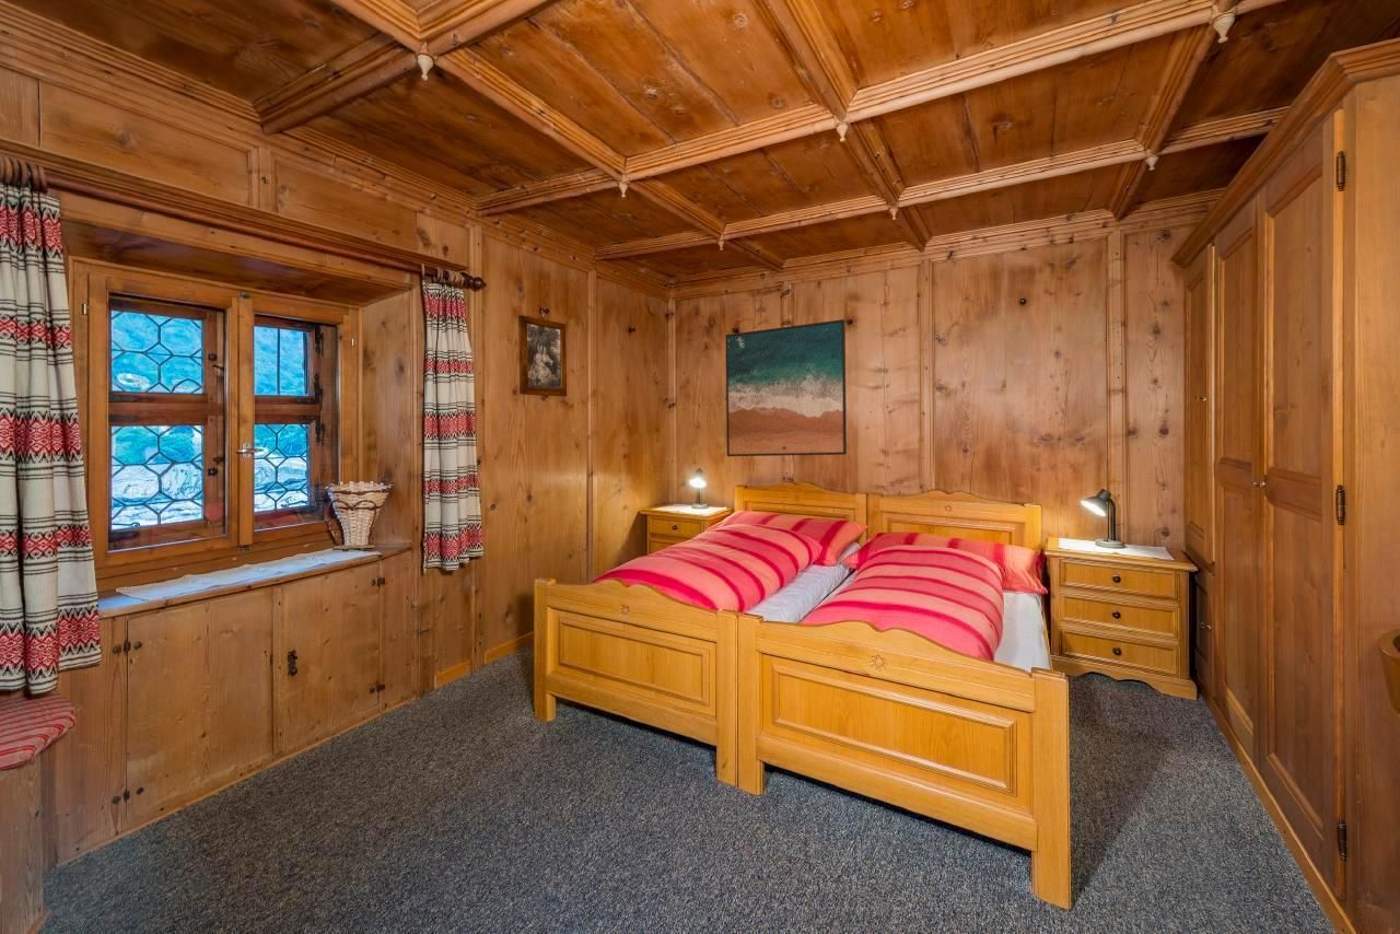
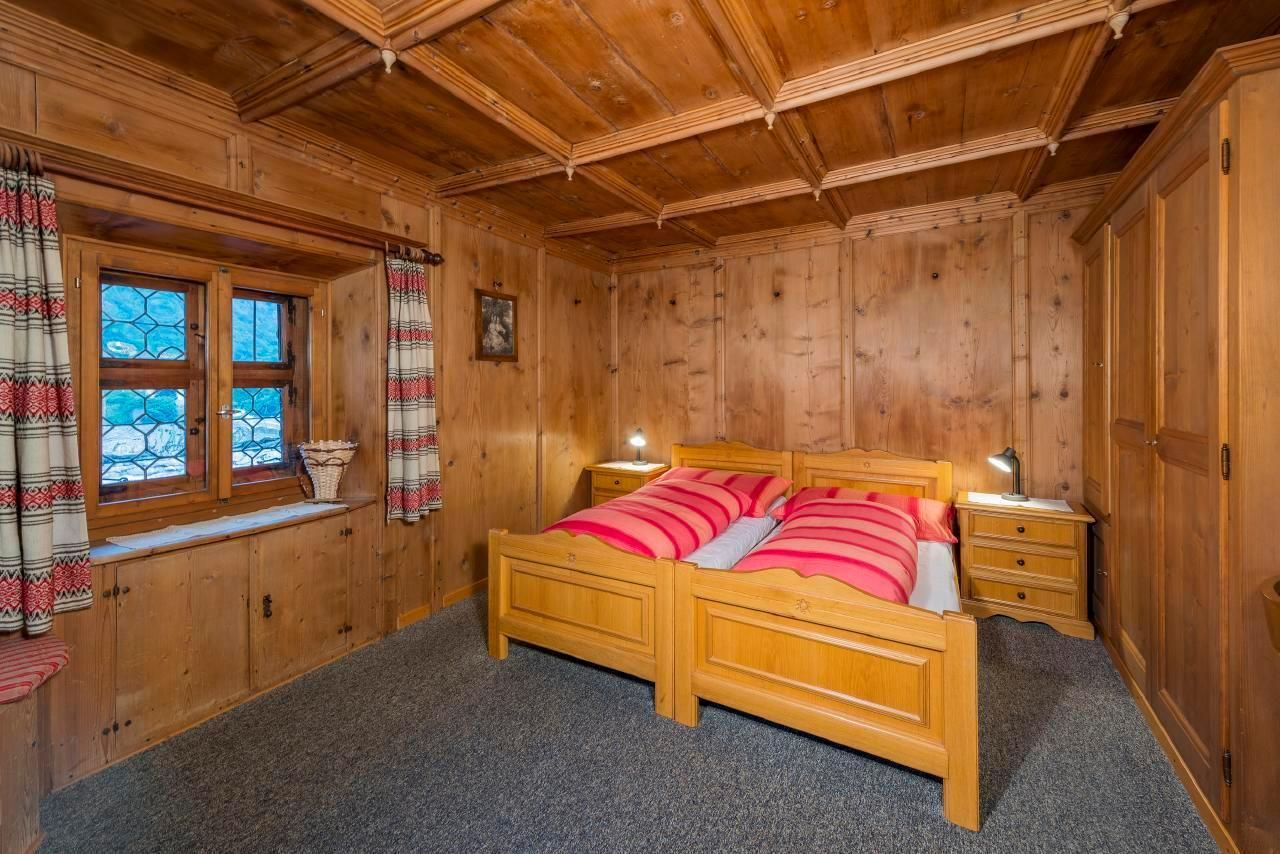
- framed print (782, 392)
